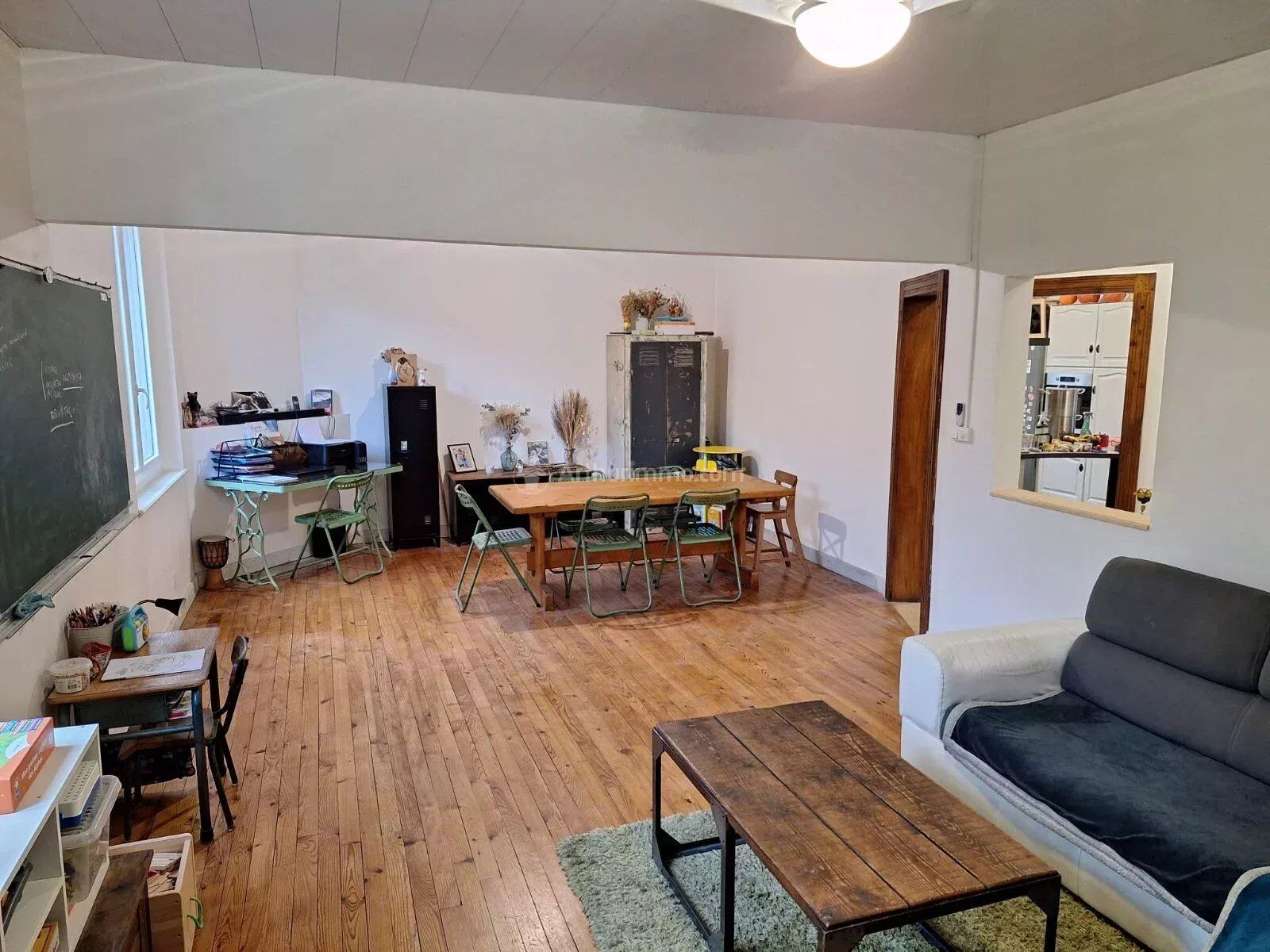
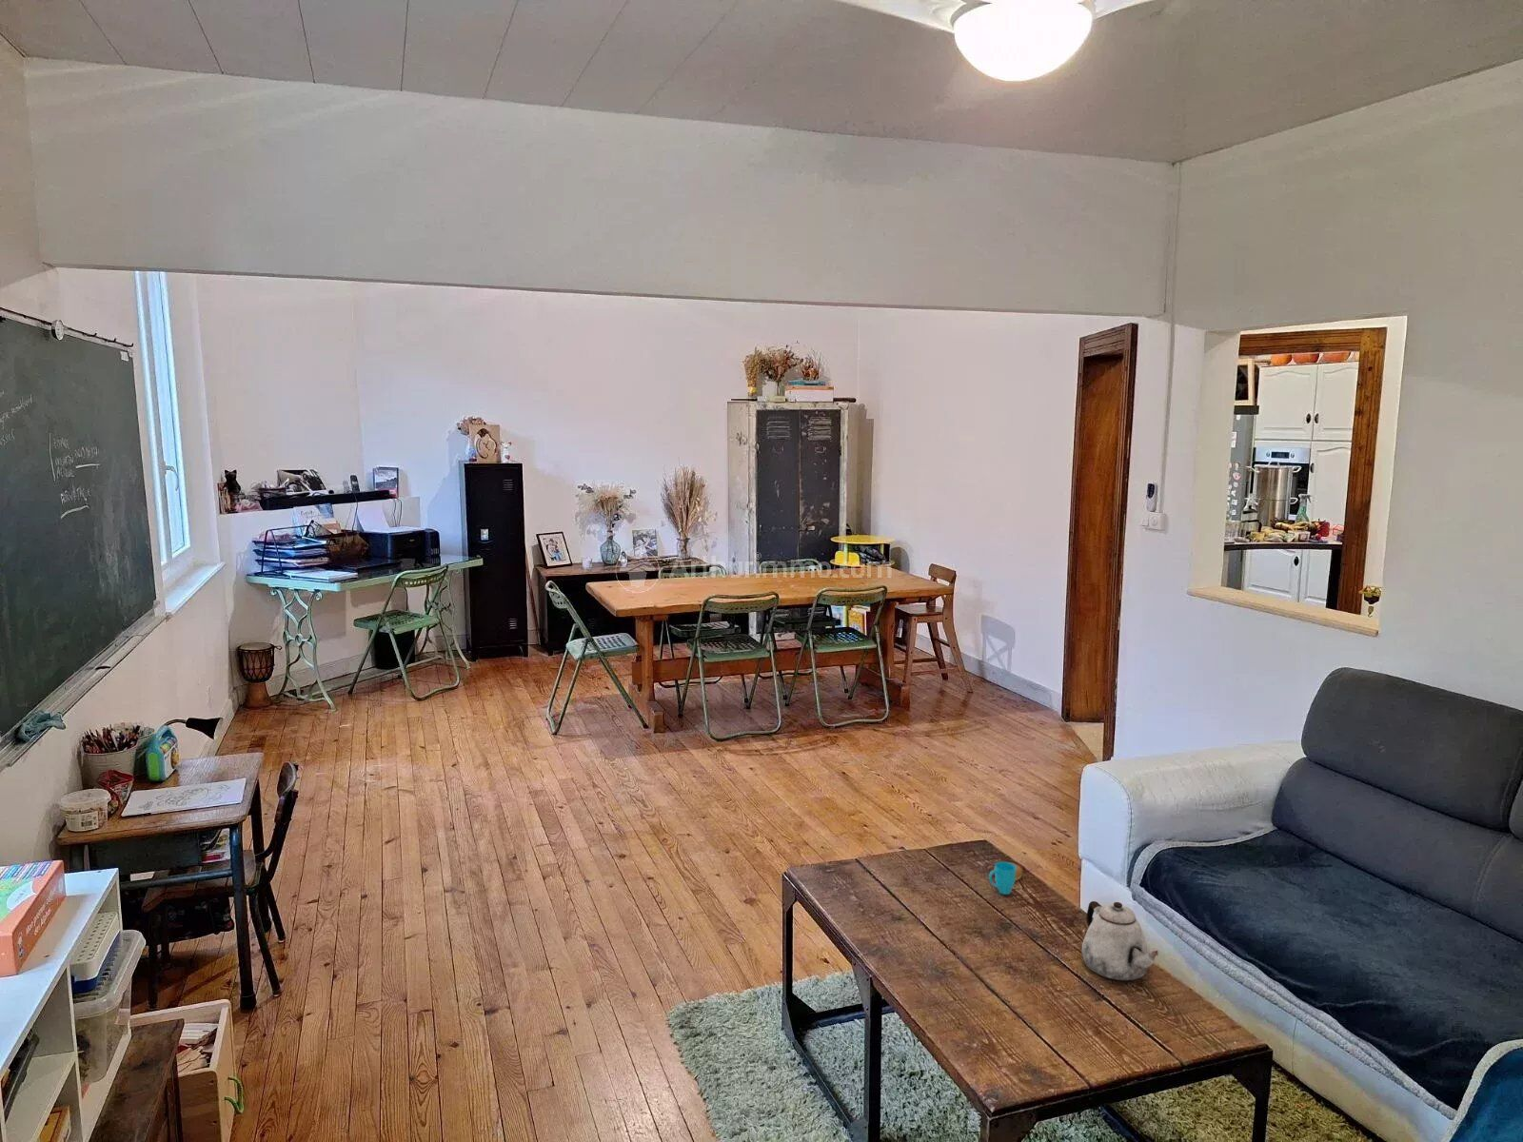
+ teapot (1120, 938)
+ cup (1004, 871)
